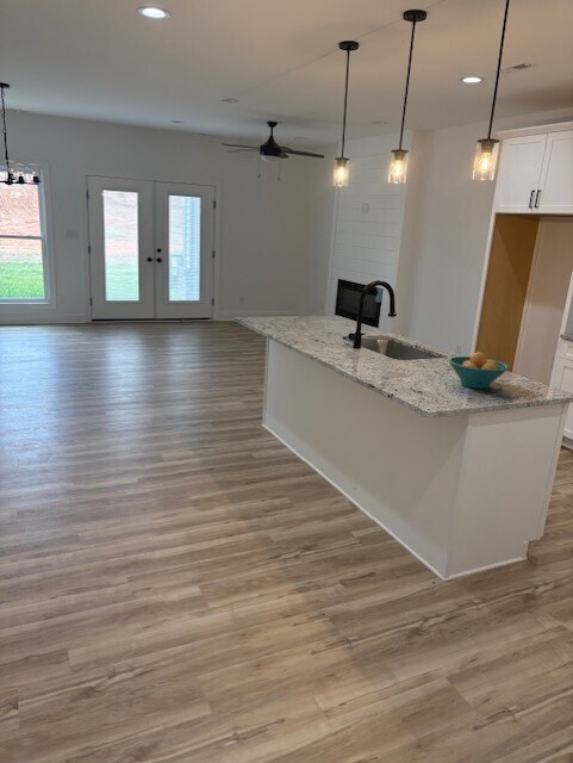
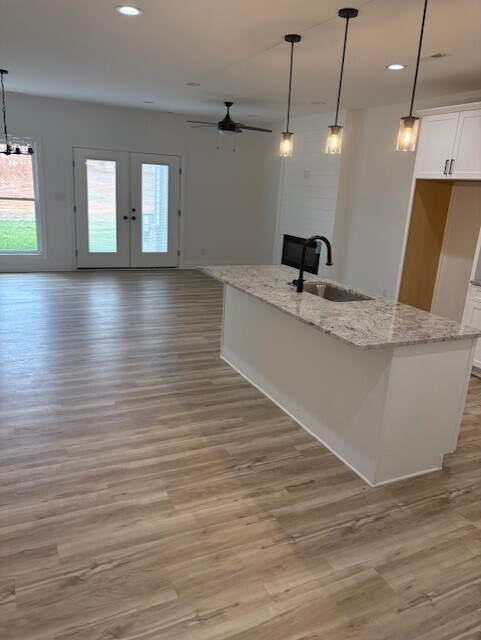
- fruit bowl (477, 368)
